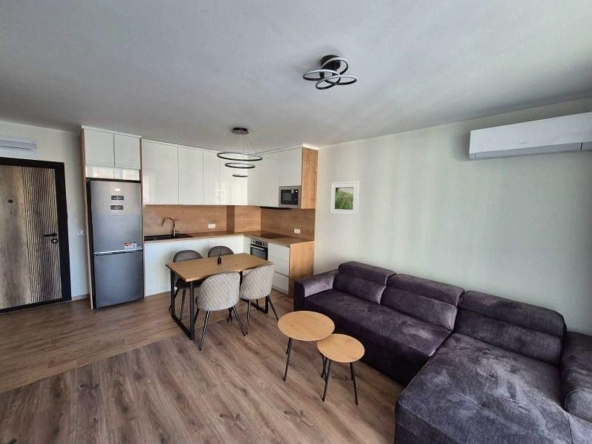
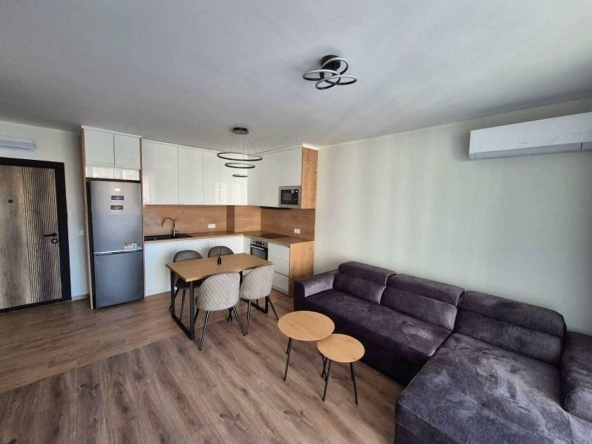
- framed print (344, 198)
